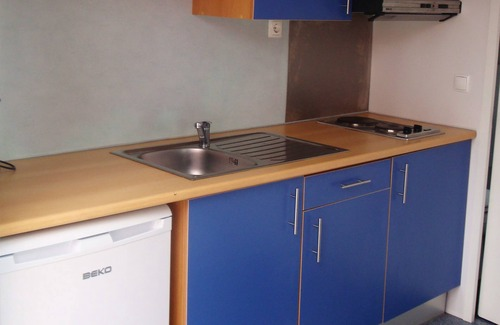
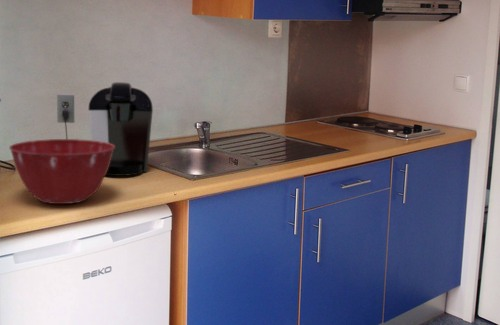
+ mixing bowl (63, 172)
+ coffee maker (103, 126)
